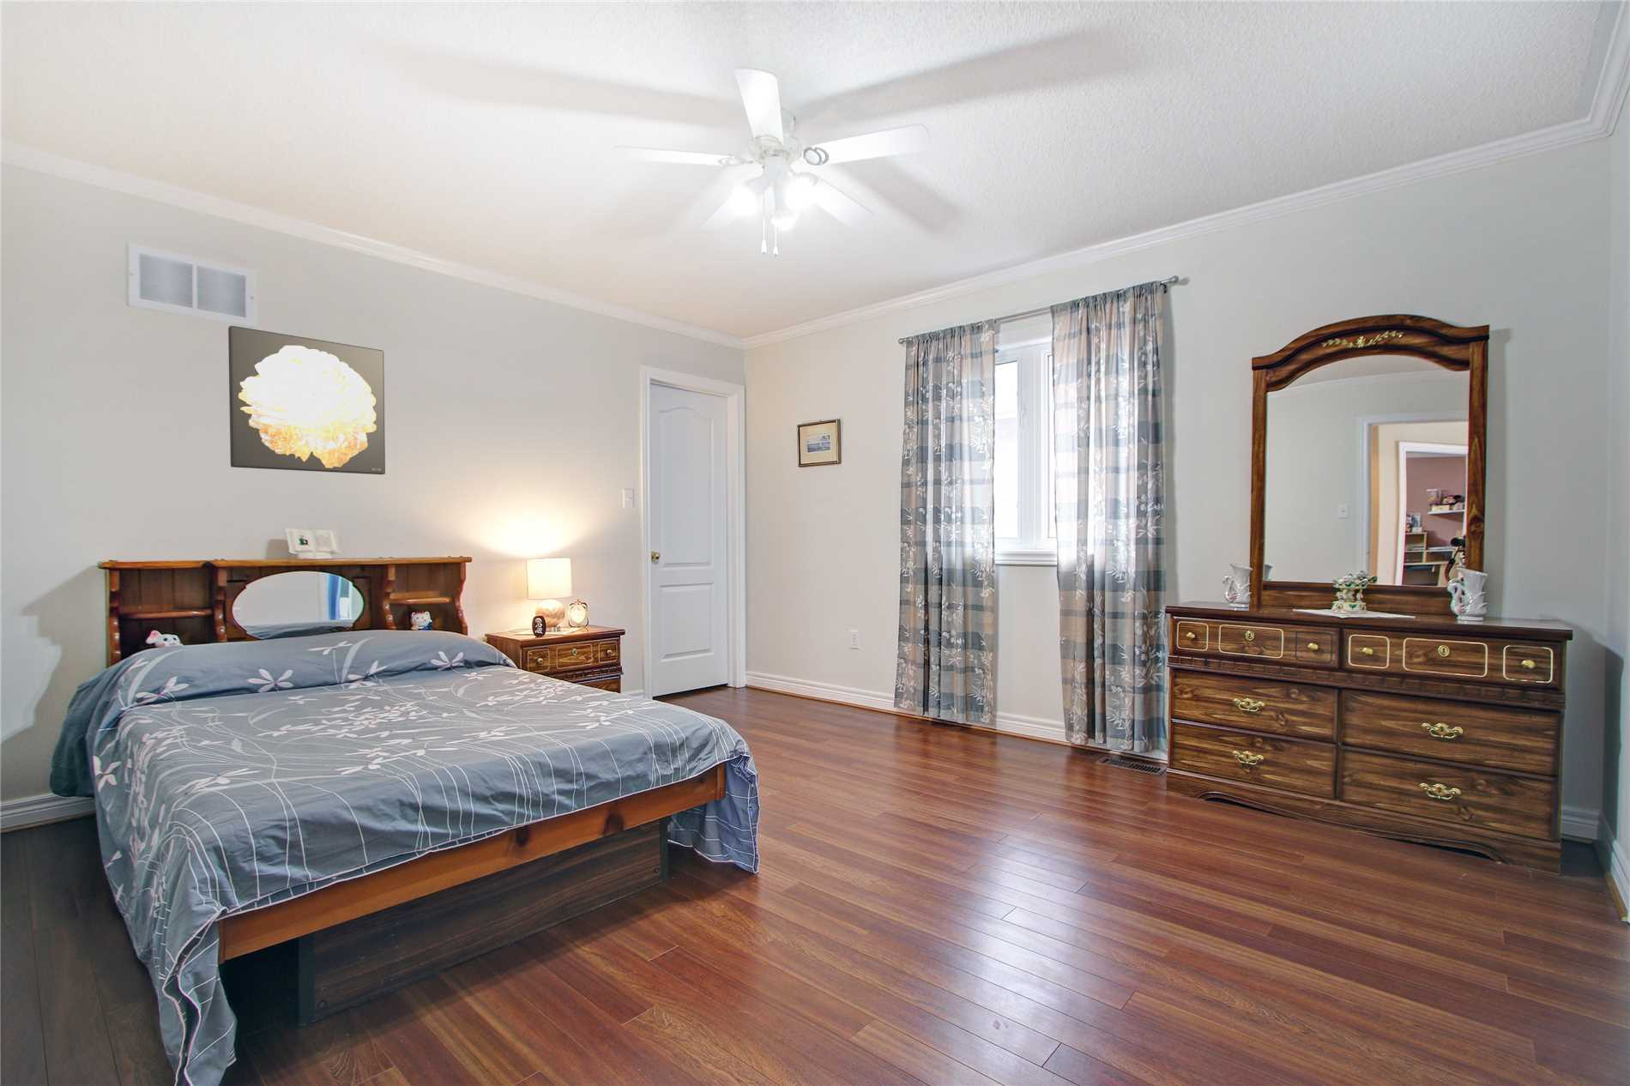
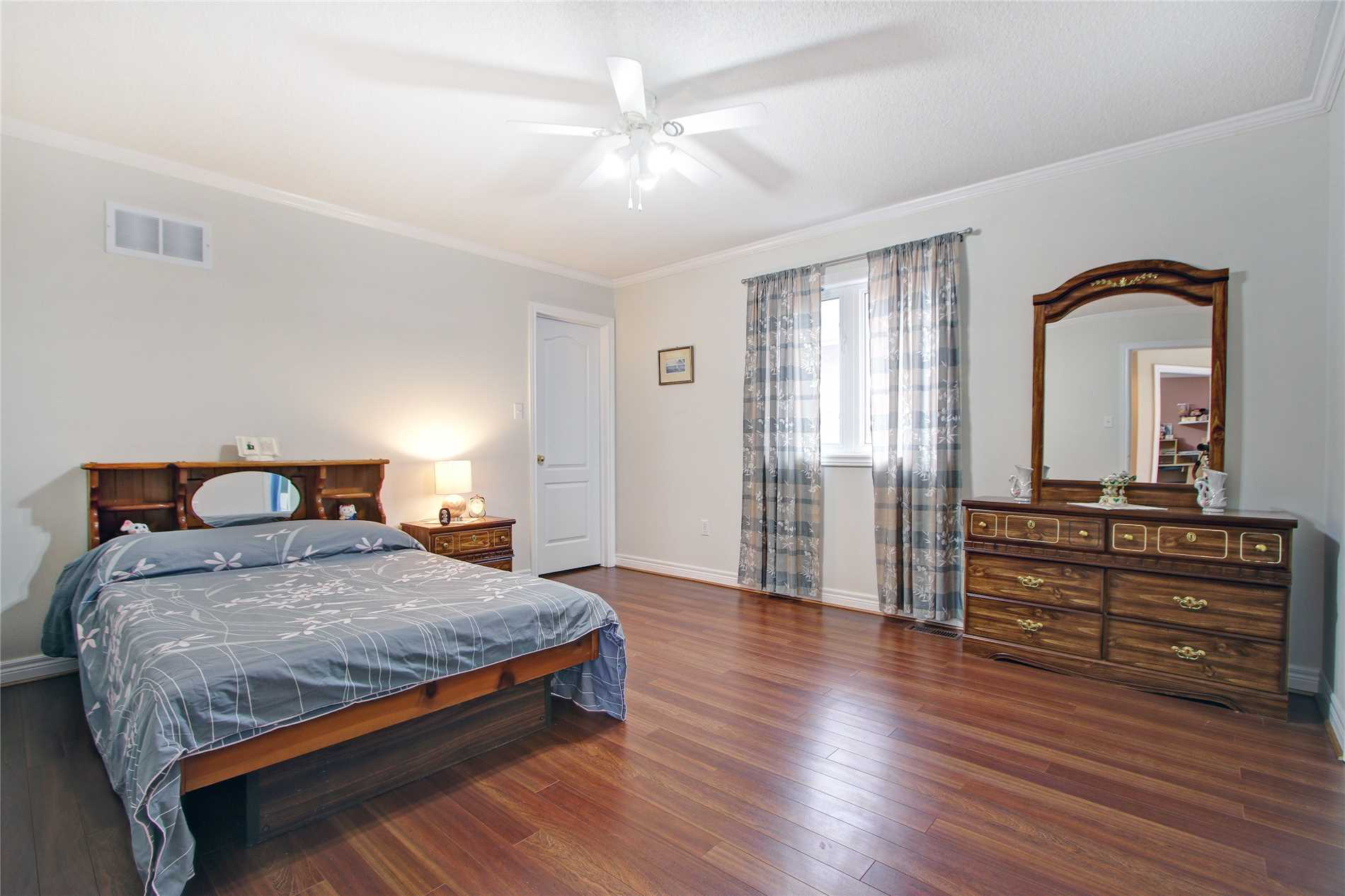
- wall art (311, 405)
